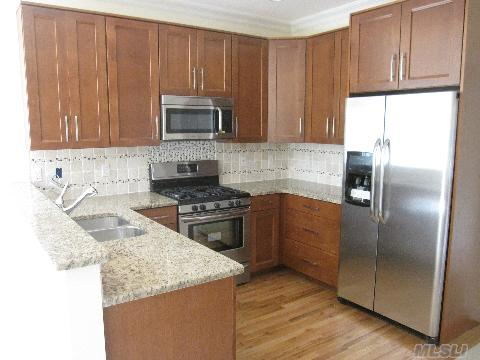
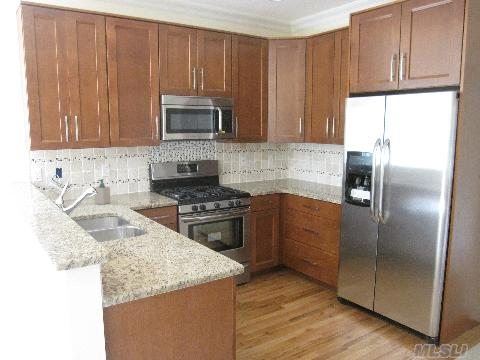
+ soap bottle (102, 191)
